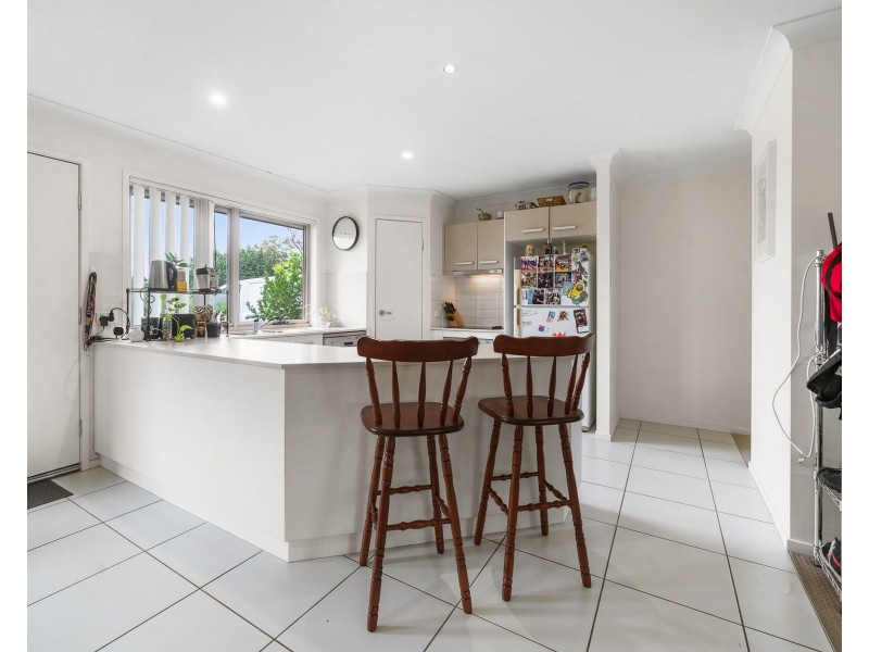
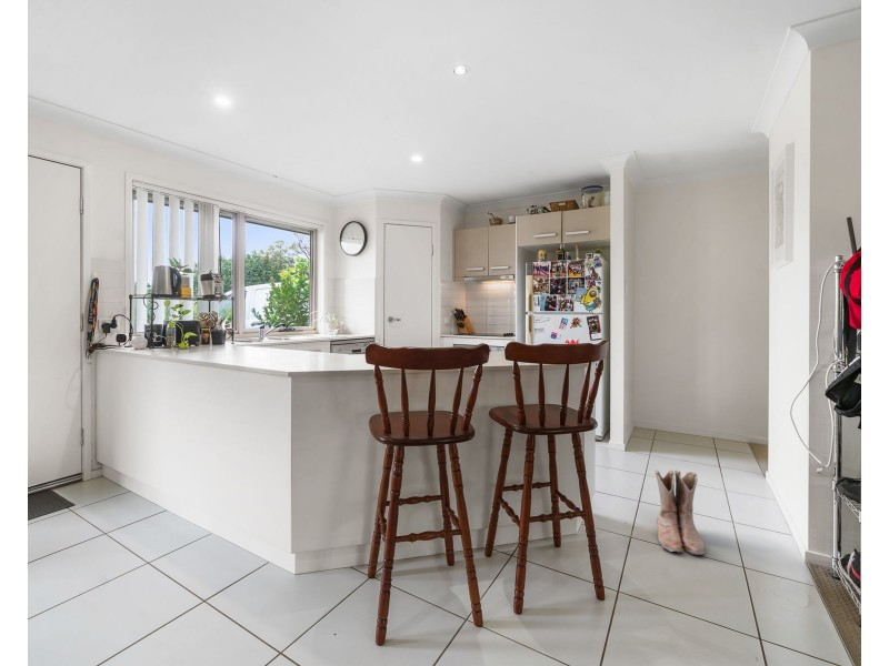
+ boots (679, 507)
